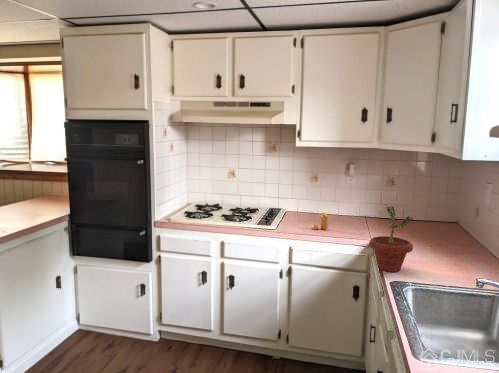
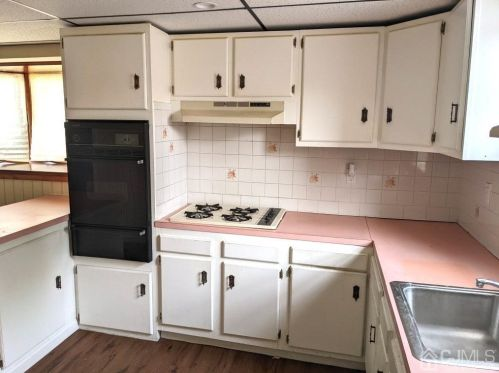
- pepper shaker (321, 221)
- potted plant (391, 236)
